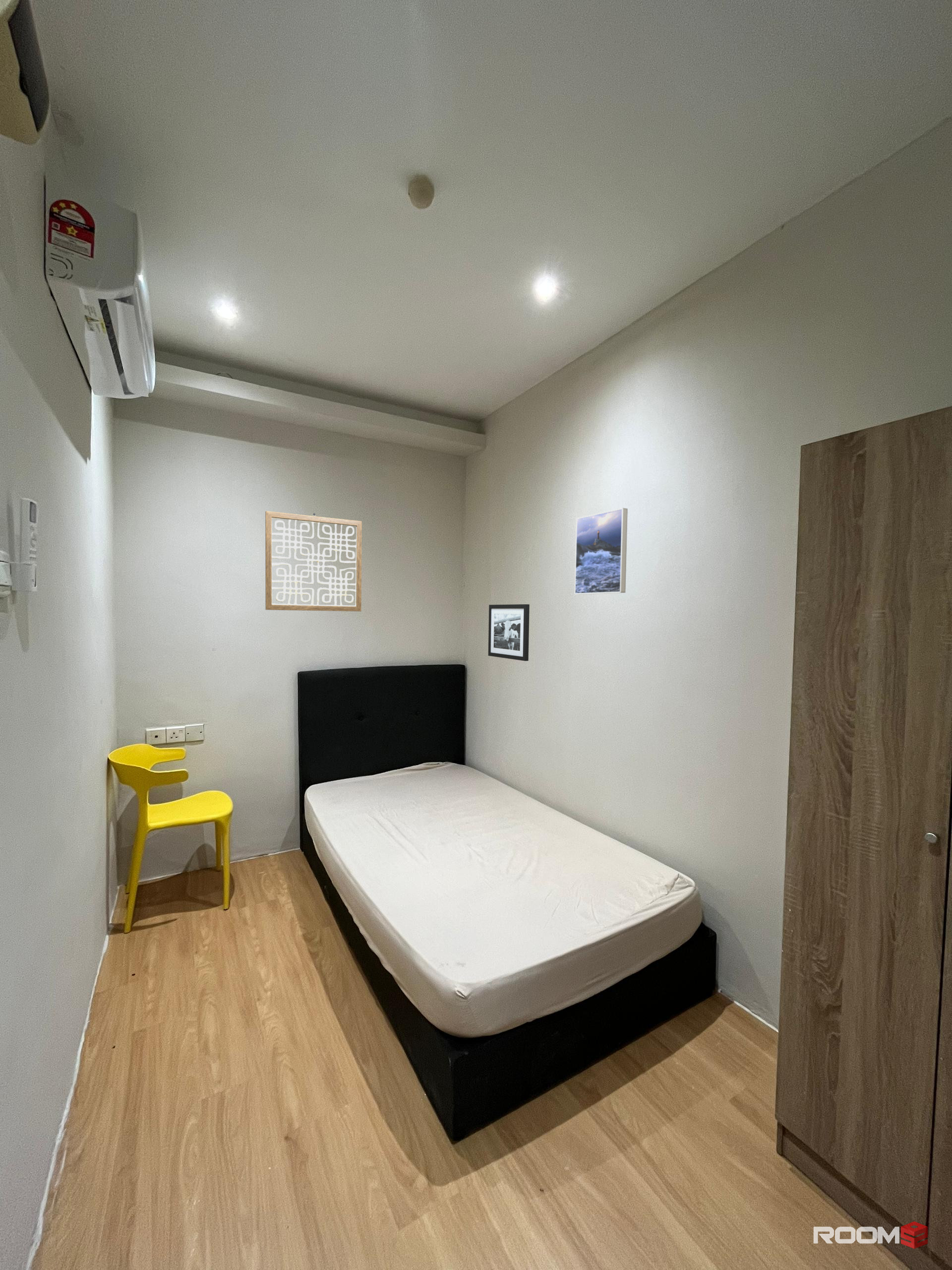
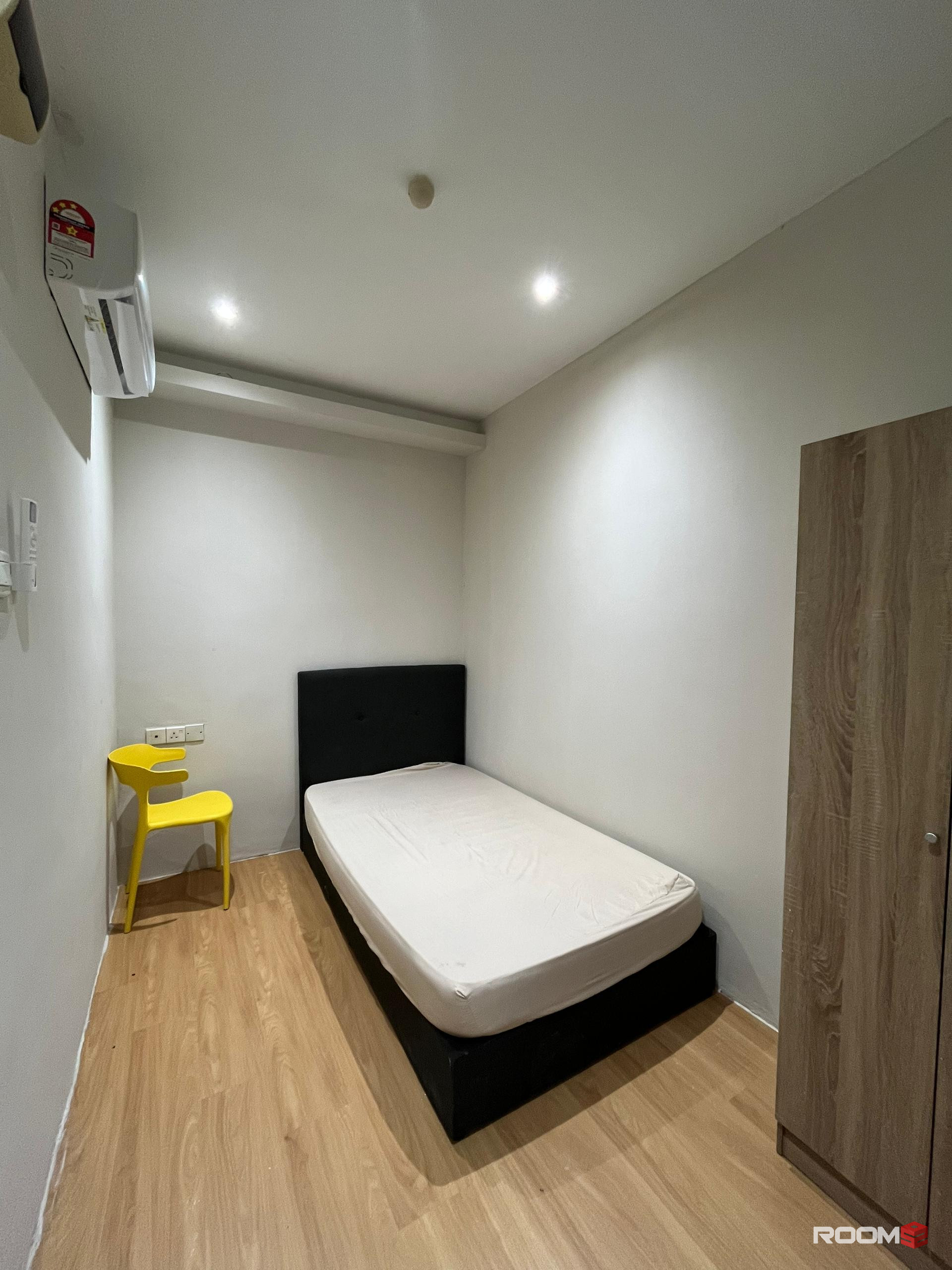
- picture frame (507, 631)
- wall art (315, 561)
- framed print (599, 554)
